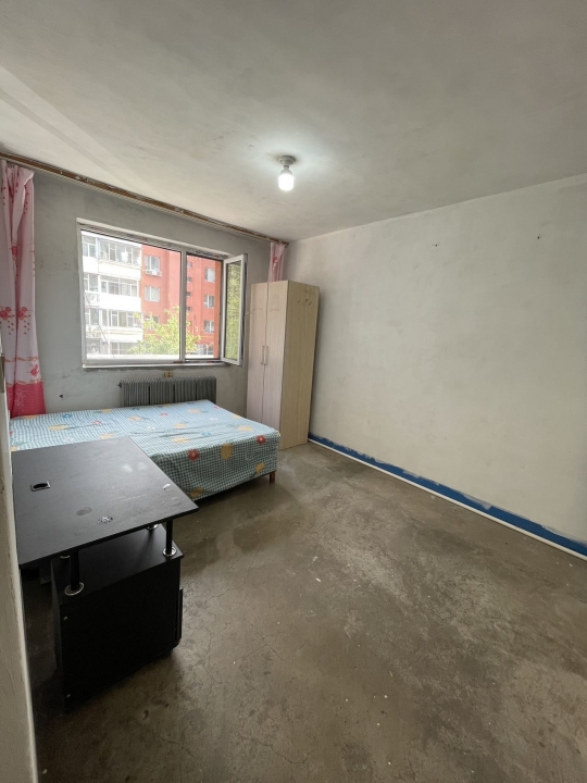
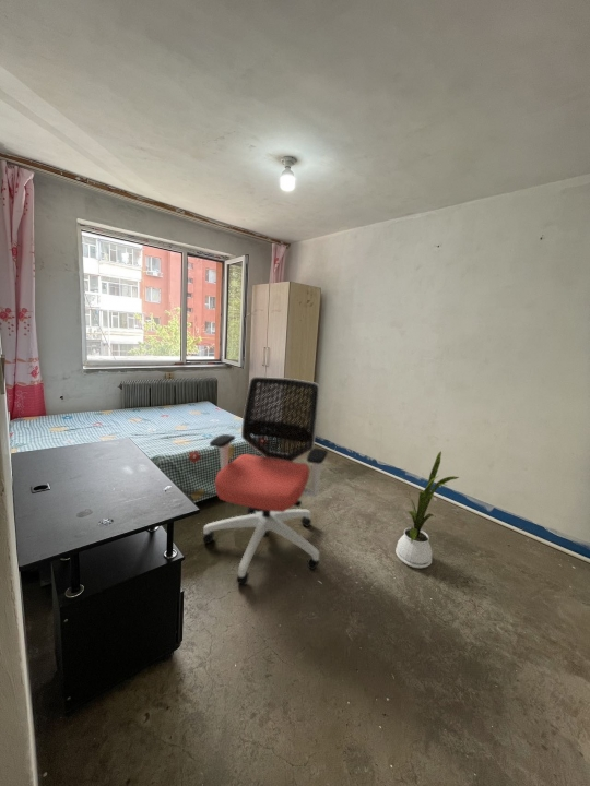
+ house plant (423, 509)
+ office chair (267, 469)
